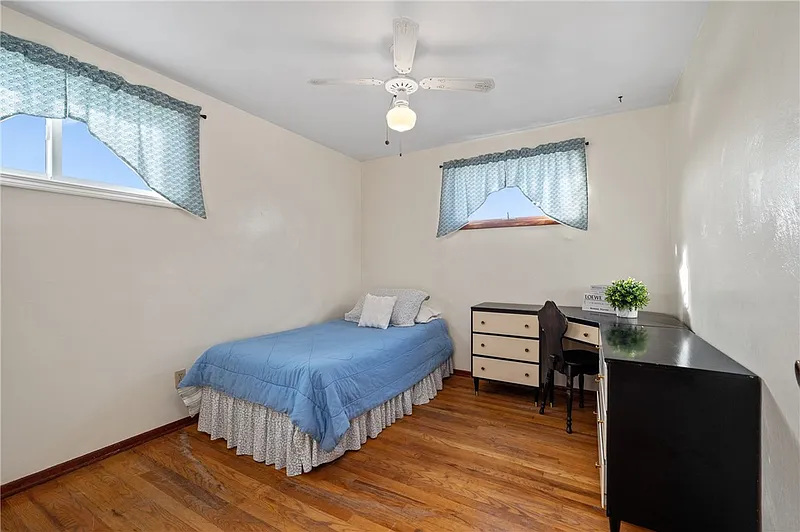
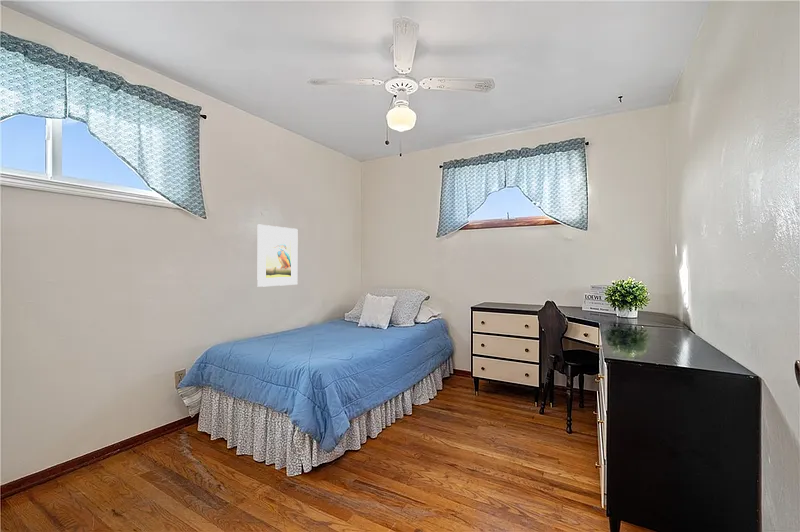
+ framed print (278, 256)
